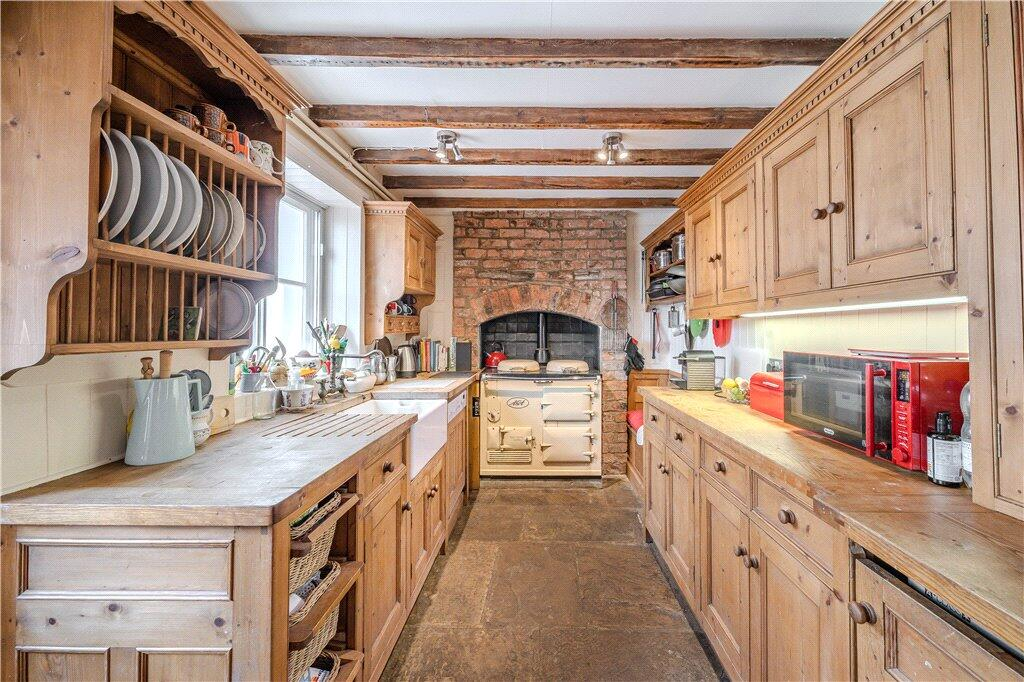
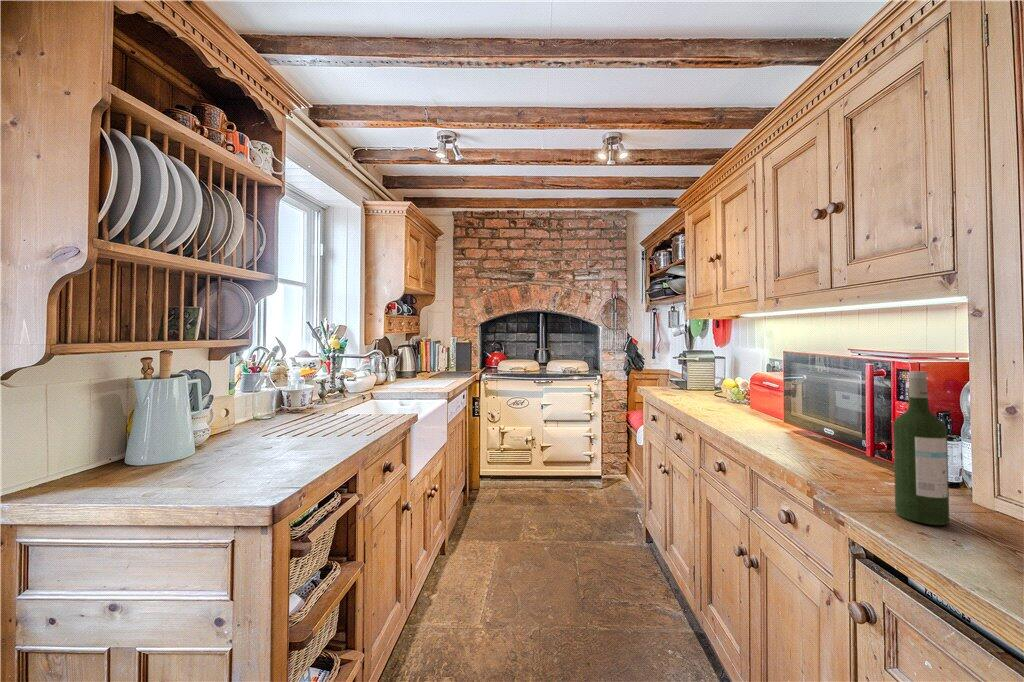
+ wine bottle (919, 444)
